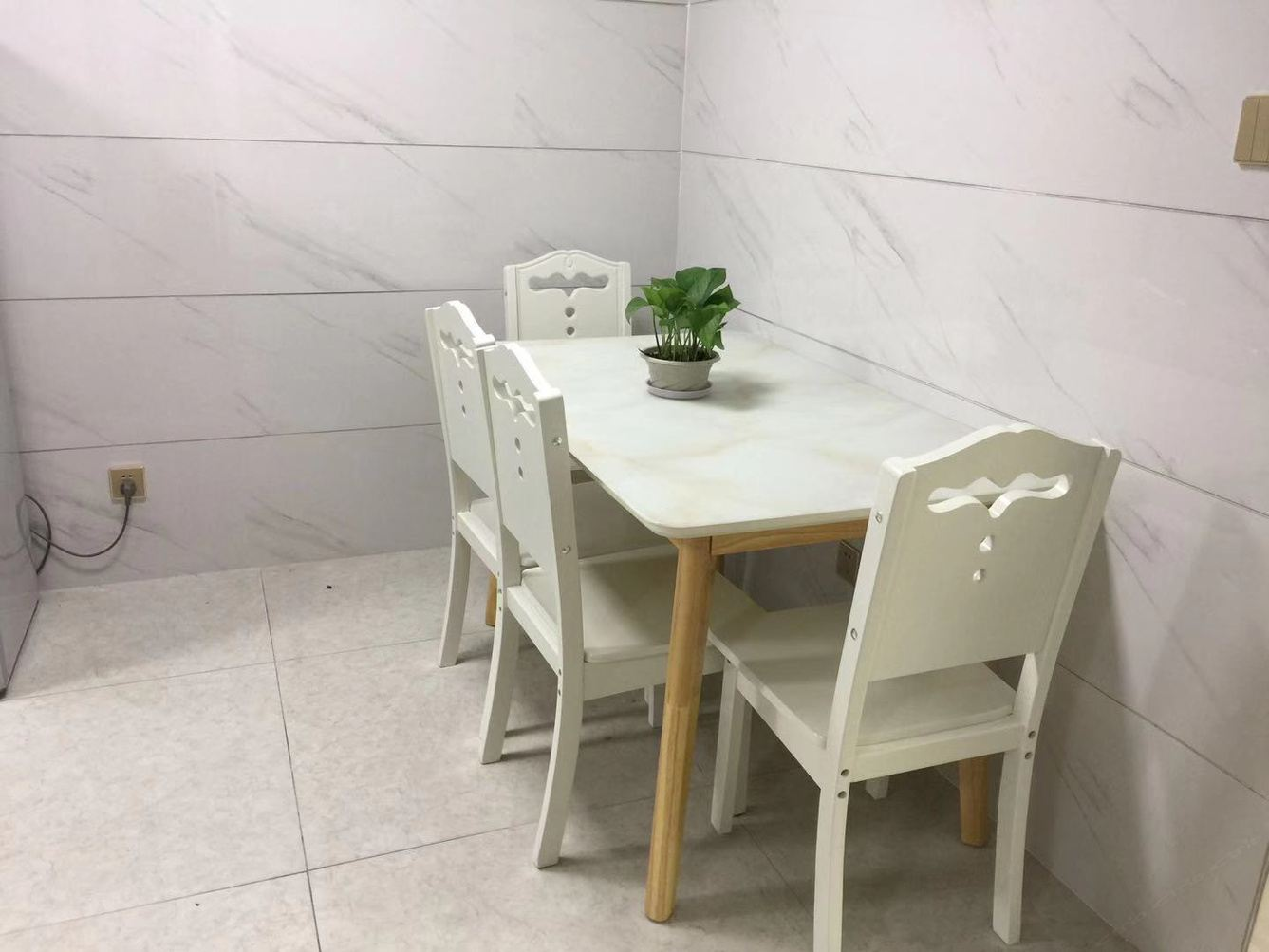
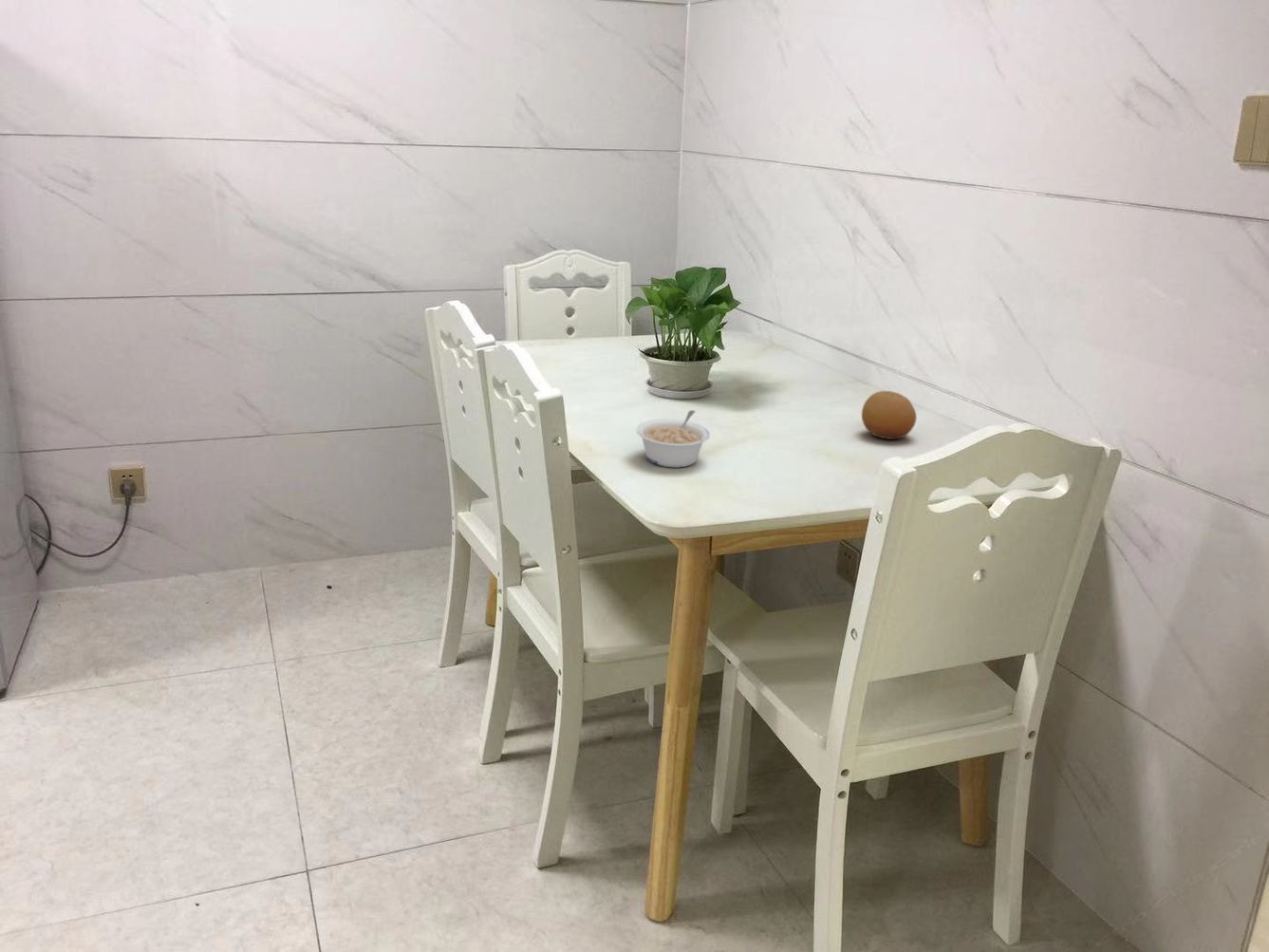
+ fruit (888, 415)
+ legume (671, 440)
